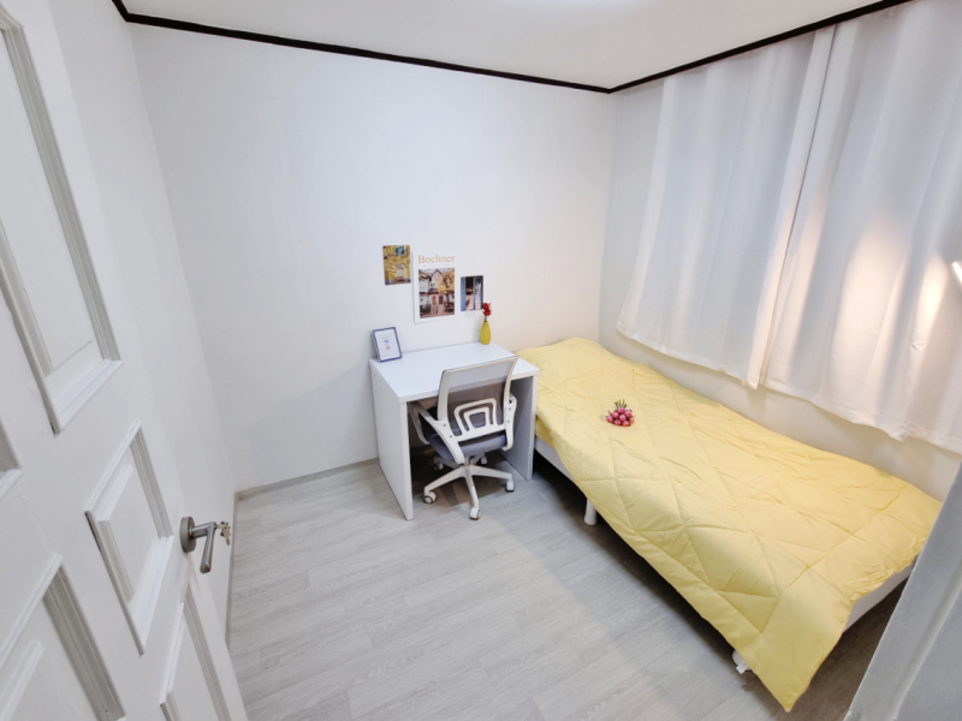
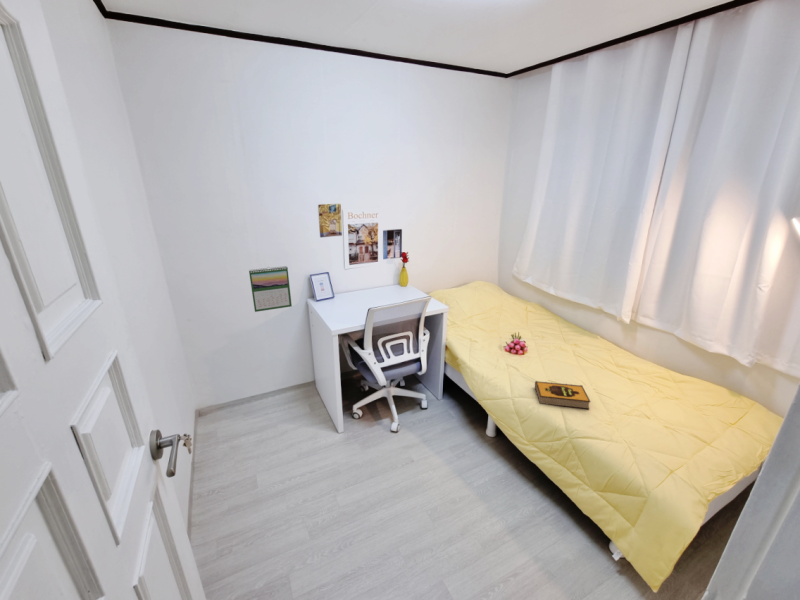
+ calendar (271, 288)
+ hardback book (561, 393)
